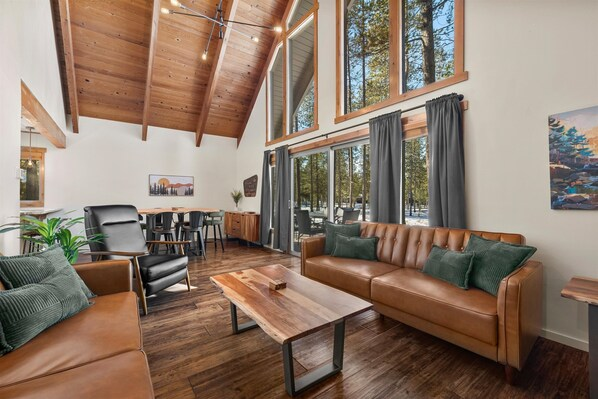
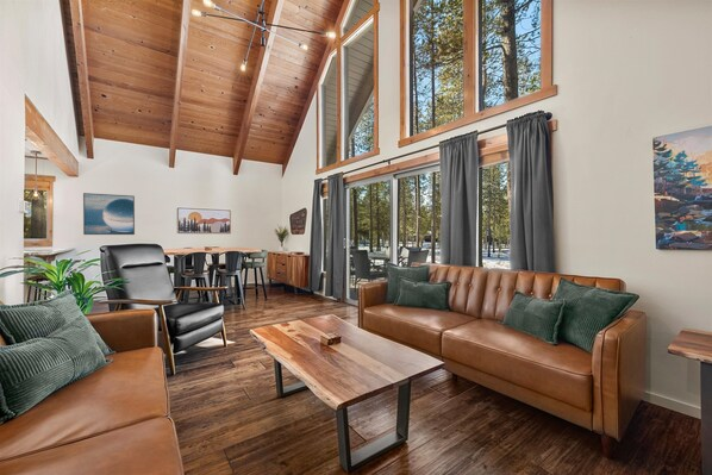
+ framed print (110, 214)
